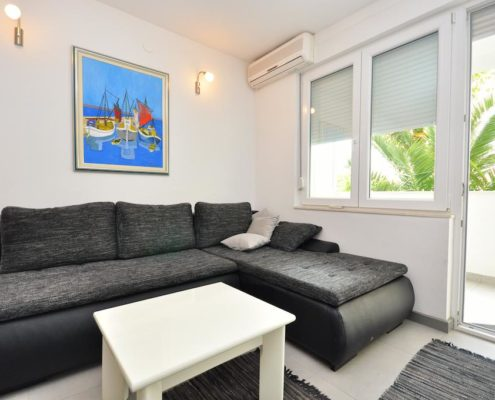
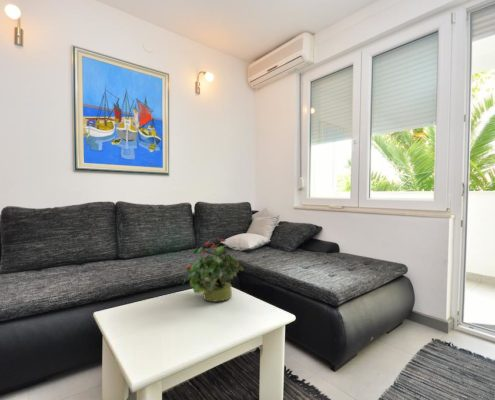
+ potted plant (210, 269)
